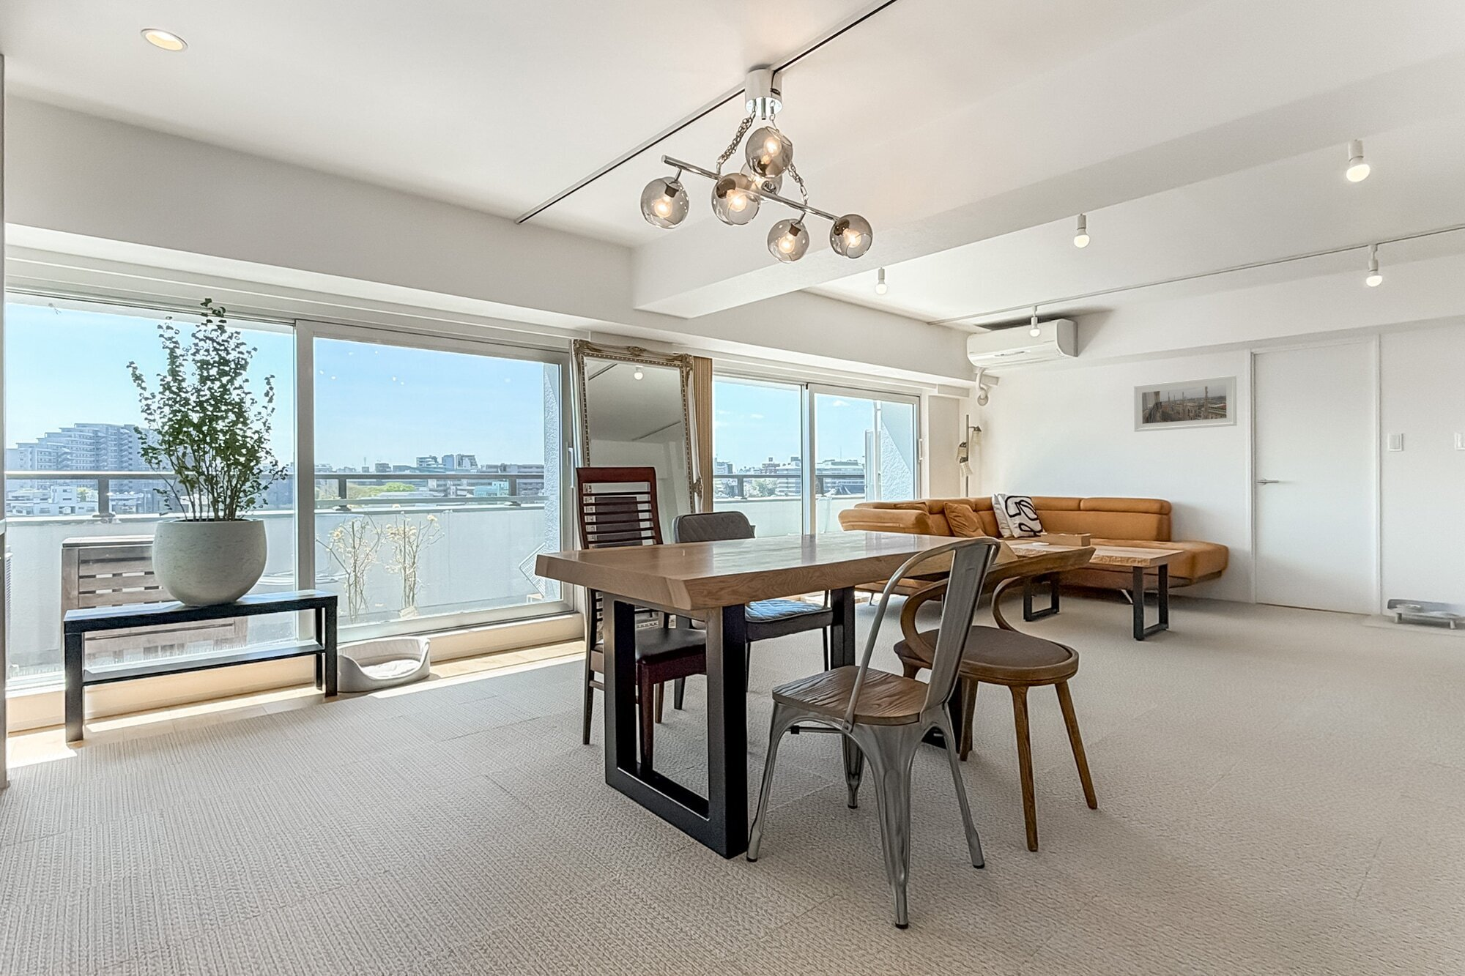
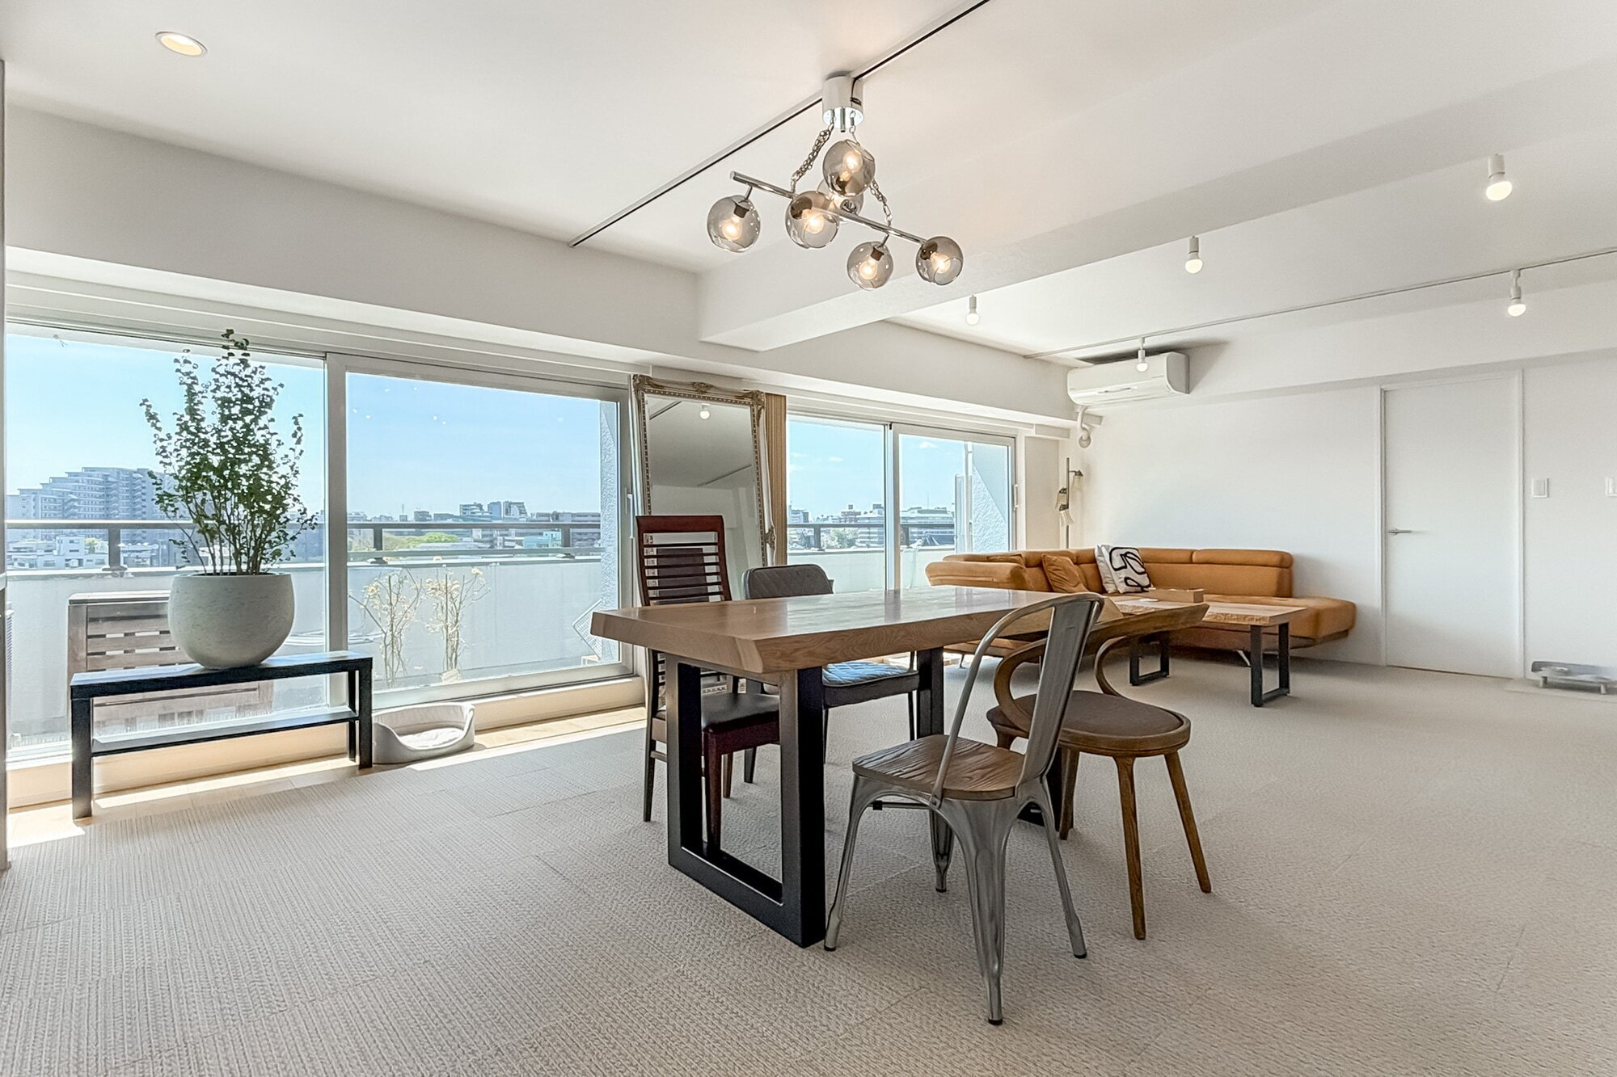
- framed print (1182, 405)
